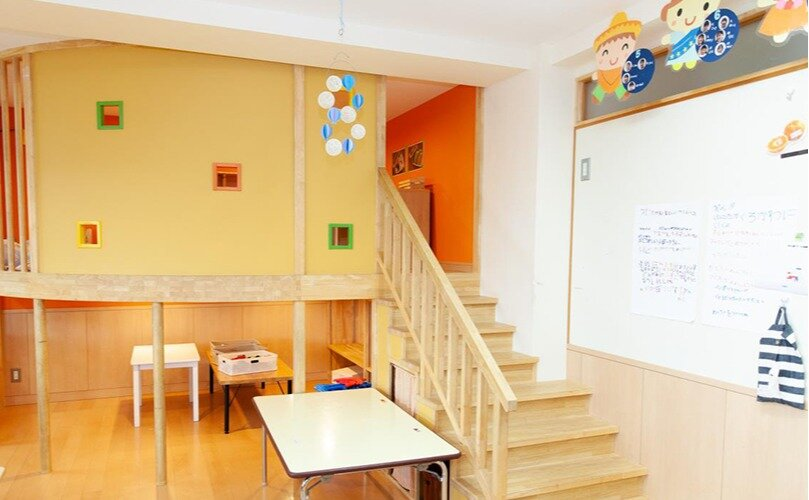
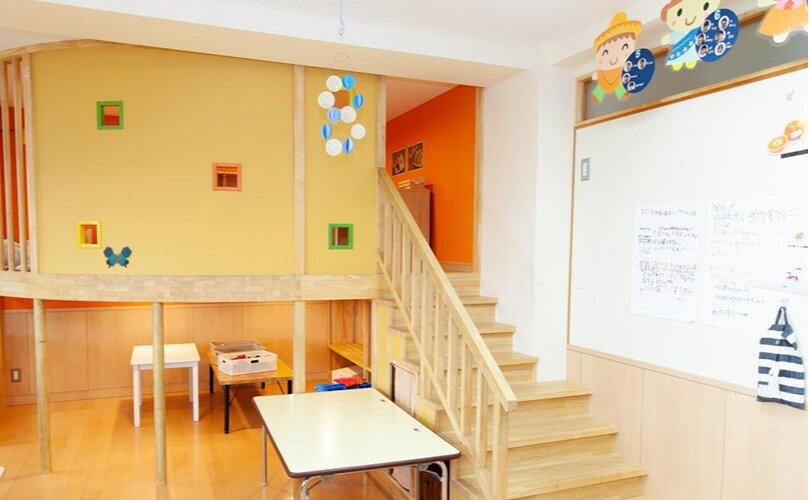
+ decorative butterfly (117, 257)
